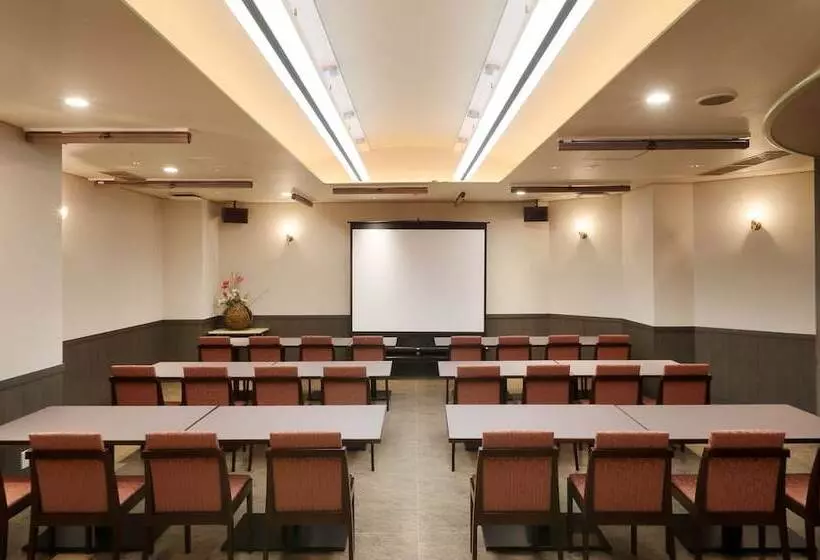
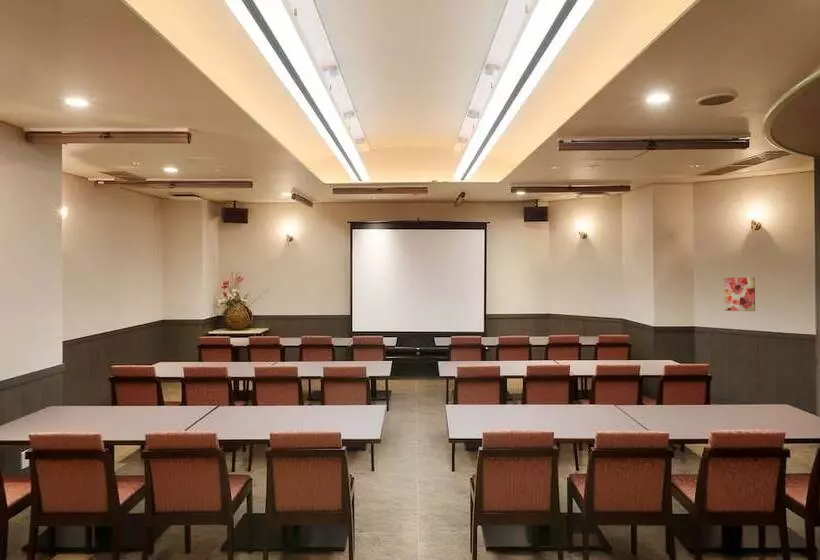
+ wall art (739, 294)
